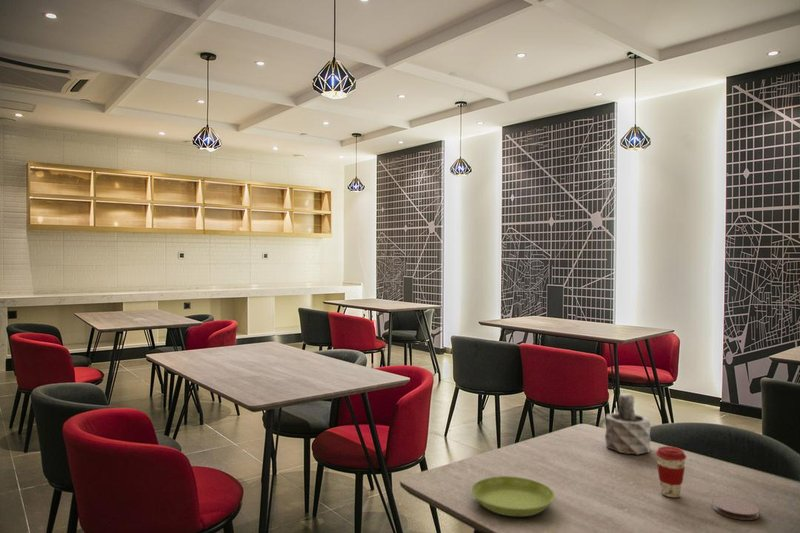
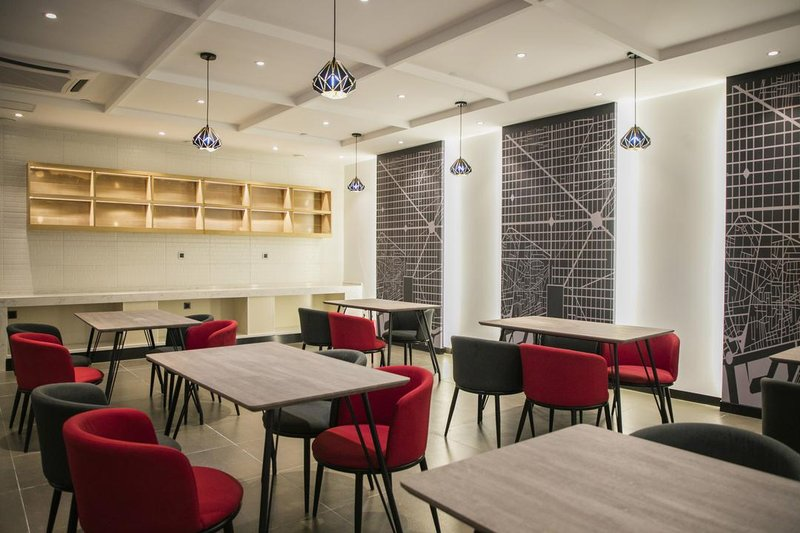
- coffee cup (670, 471)
- saucer (512, 497)
- succulent plant (627, 420)
- coaster (735, 508)
